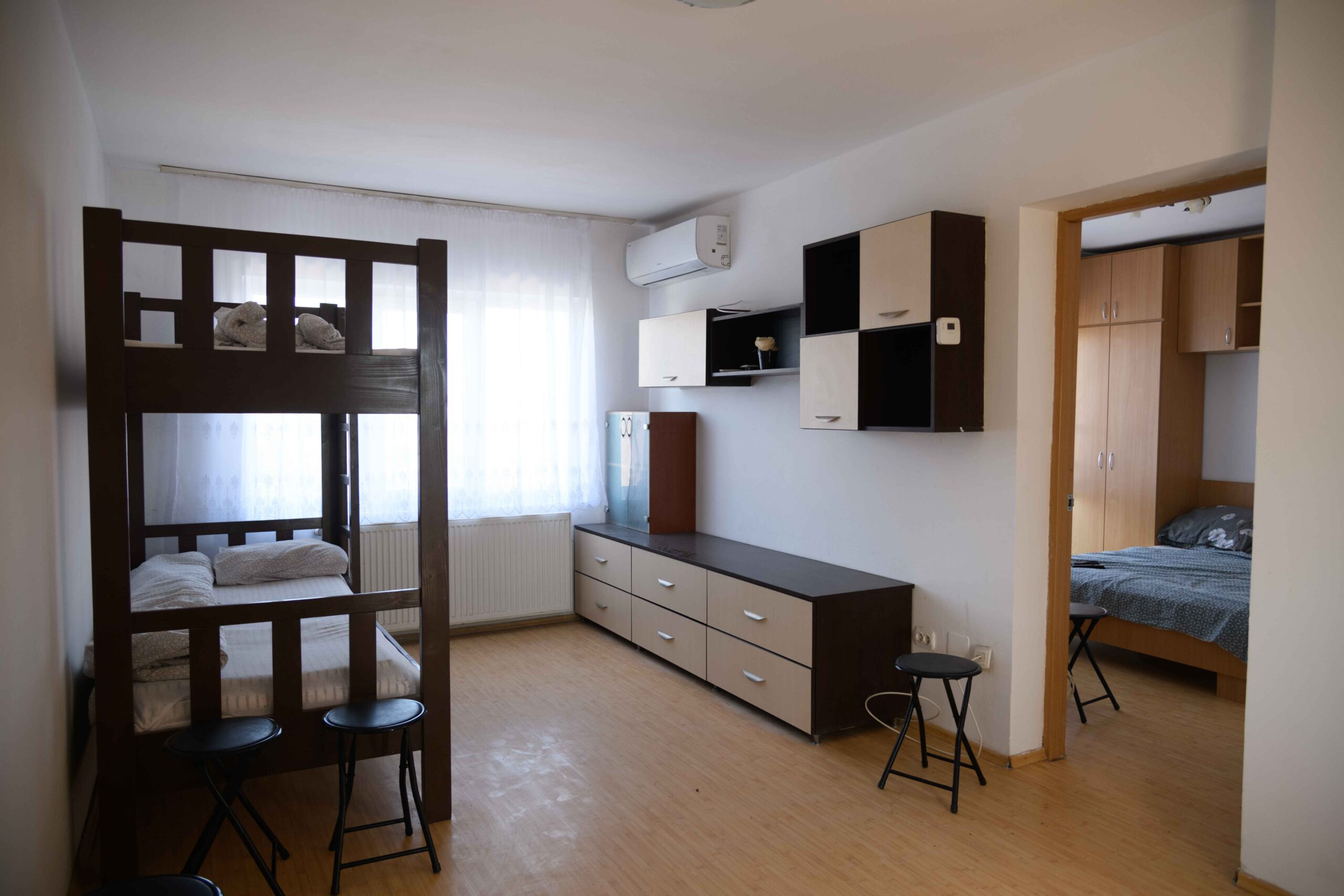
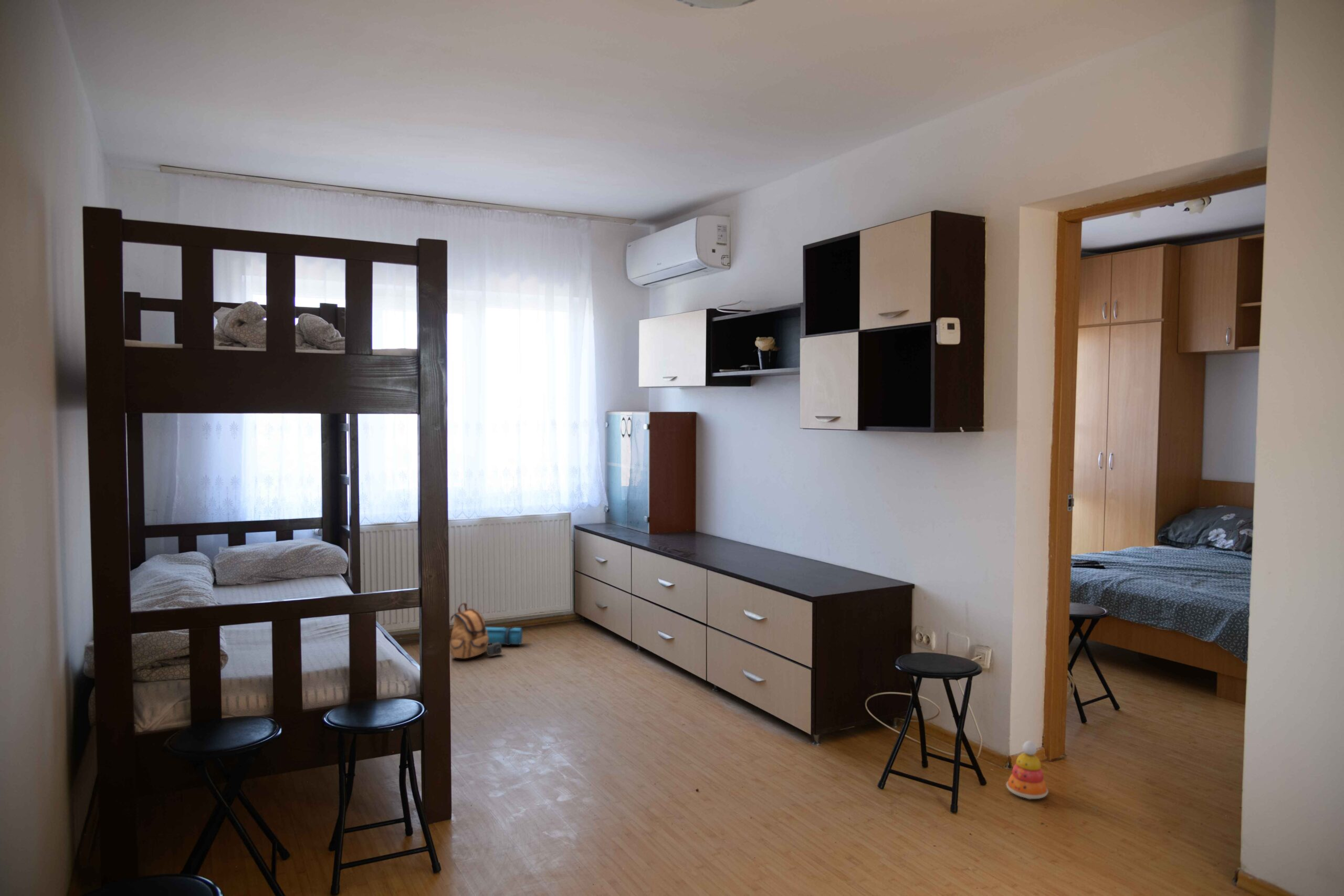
+ stacking toy (1027, 766)
+ backpack (478, 624)
